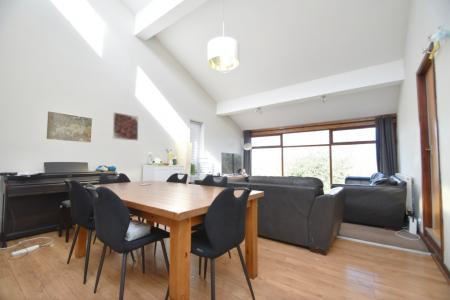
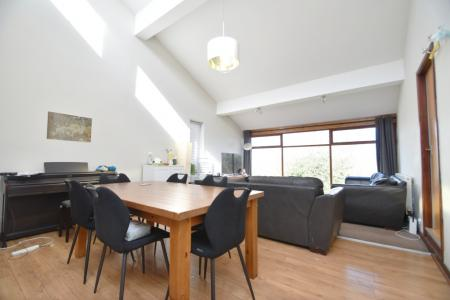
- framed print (126, 127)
